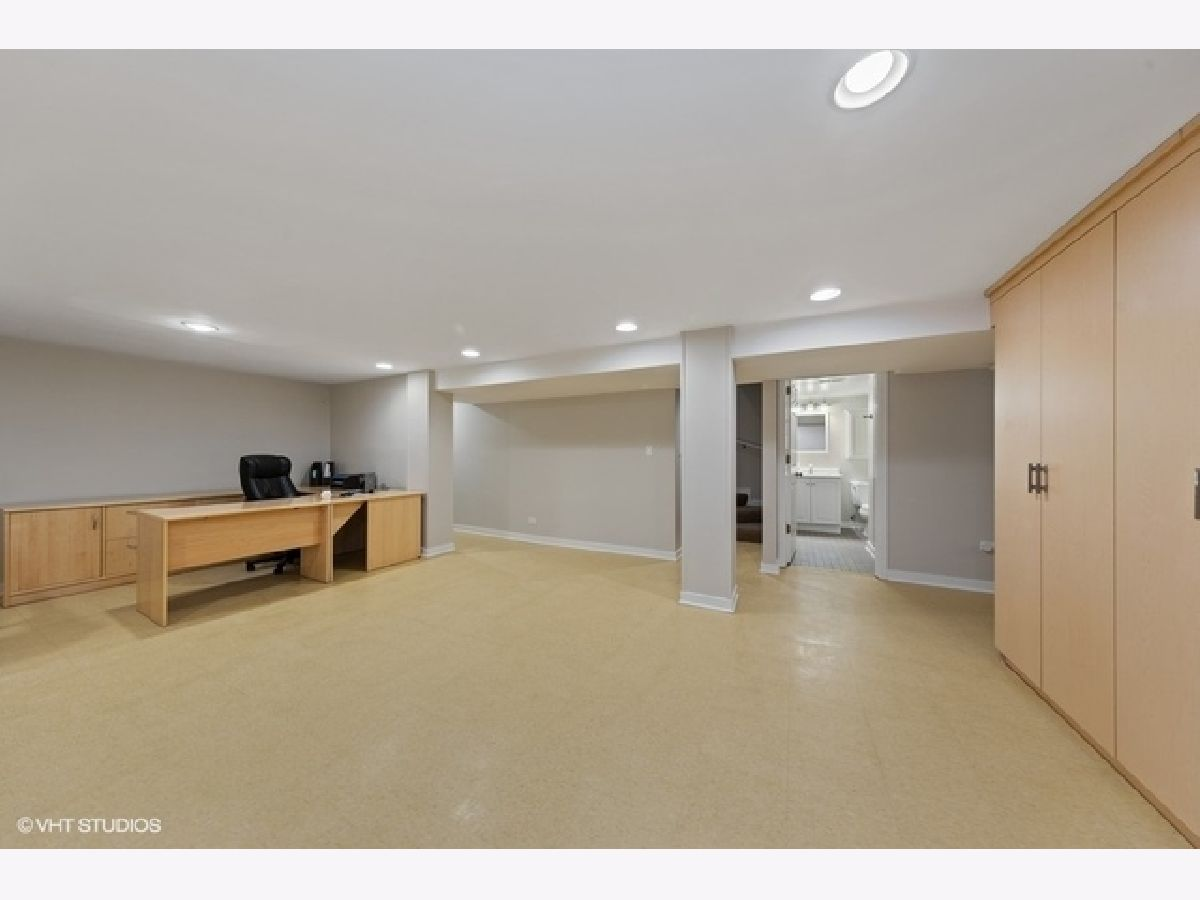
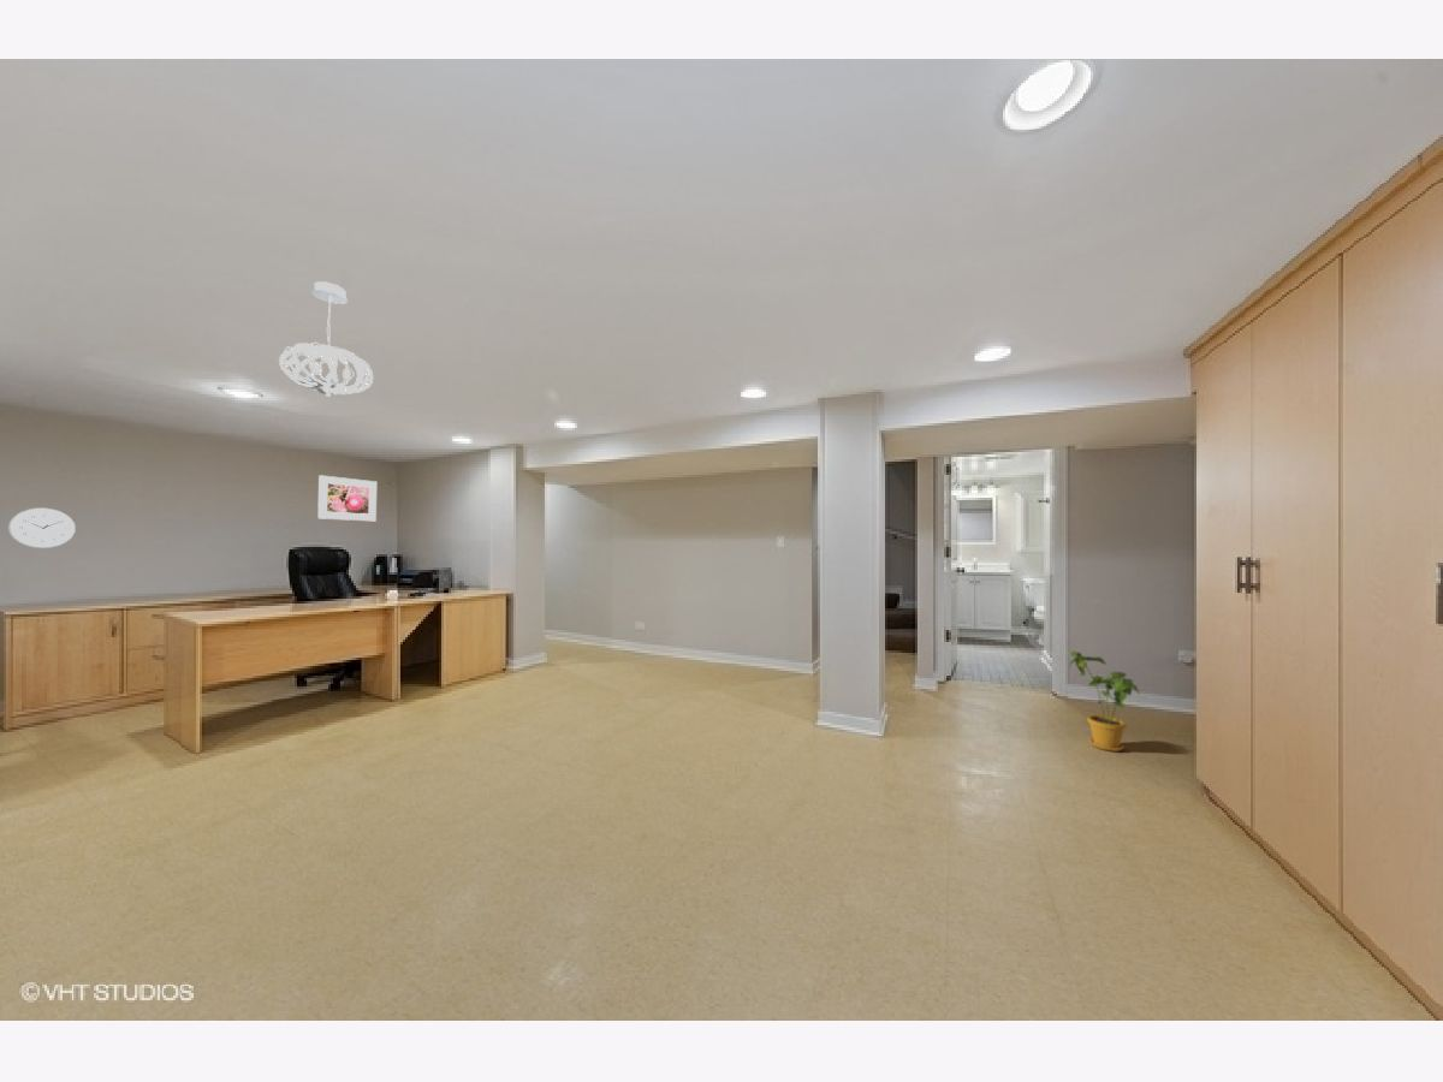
+ house plant (1110, 696)
+ wall clock (43, 528)
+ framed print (348, 499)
+ pendant light (328, 341)
